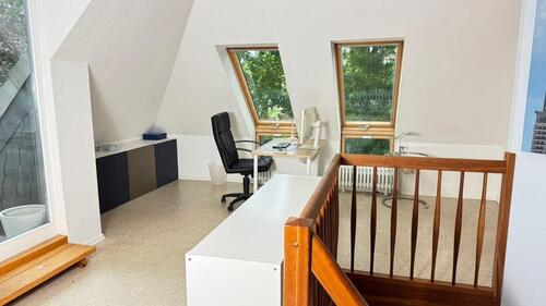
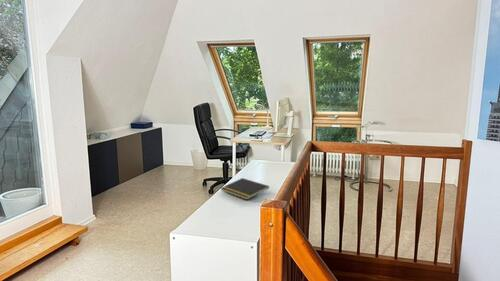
+ notepad (244, 188)
